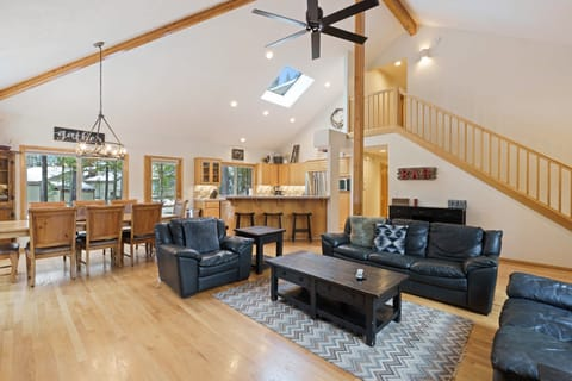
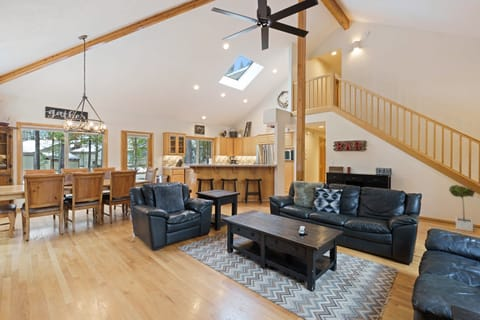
+ potted tree (463, 206)
